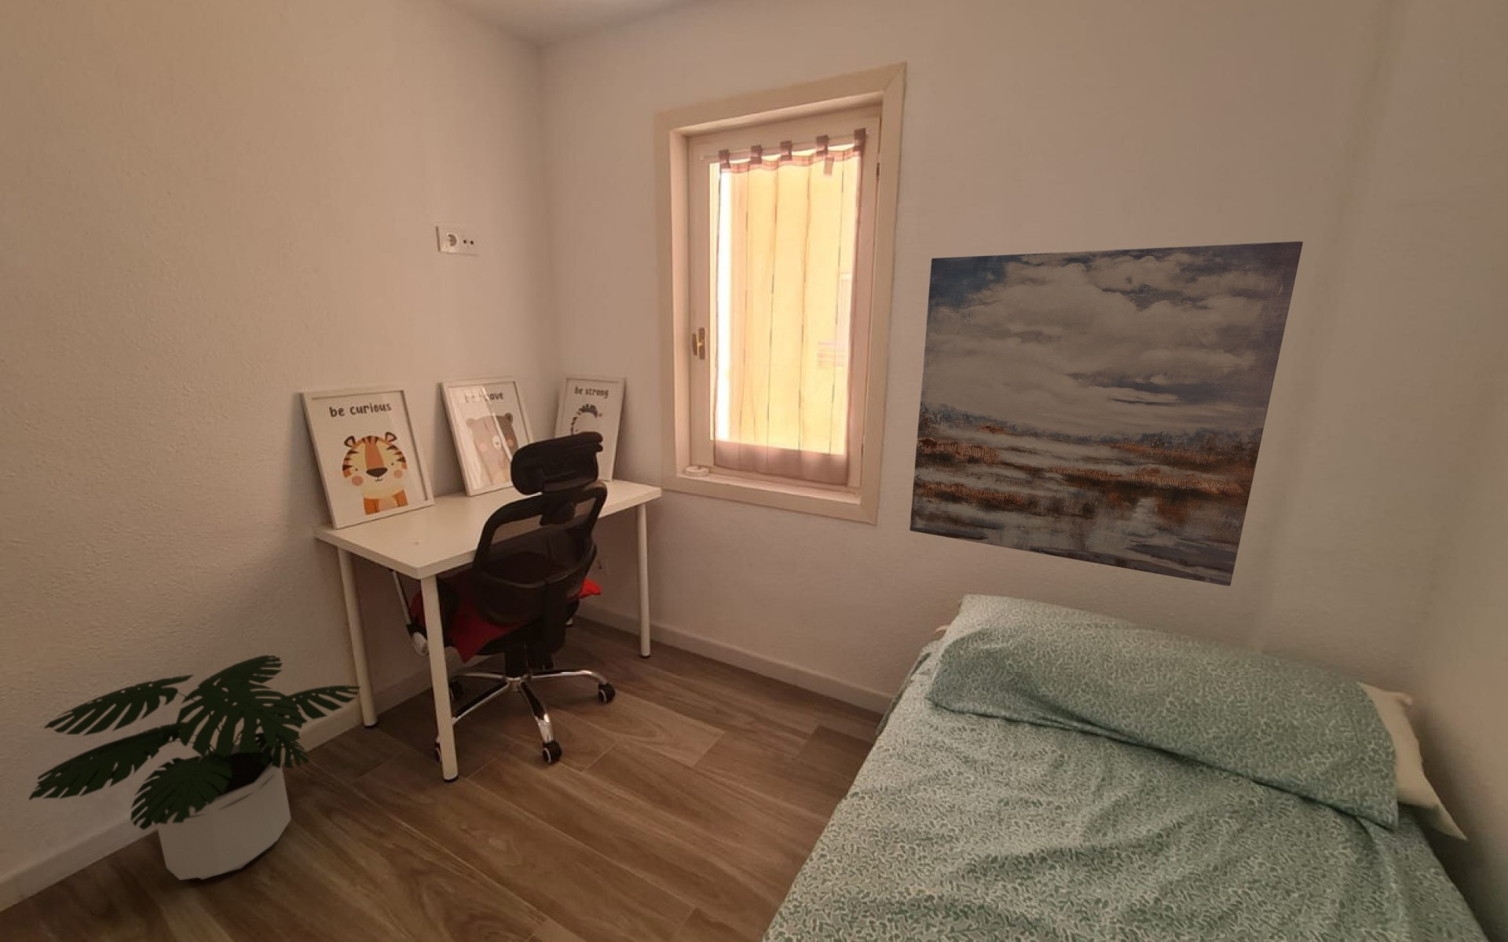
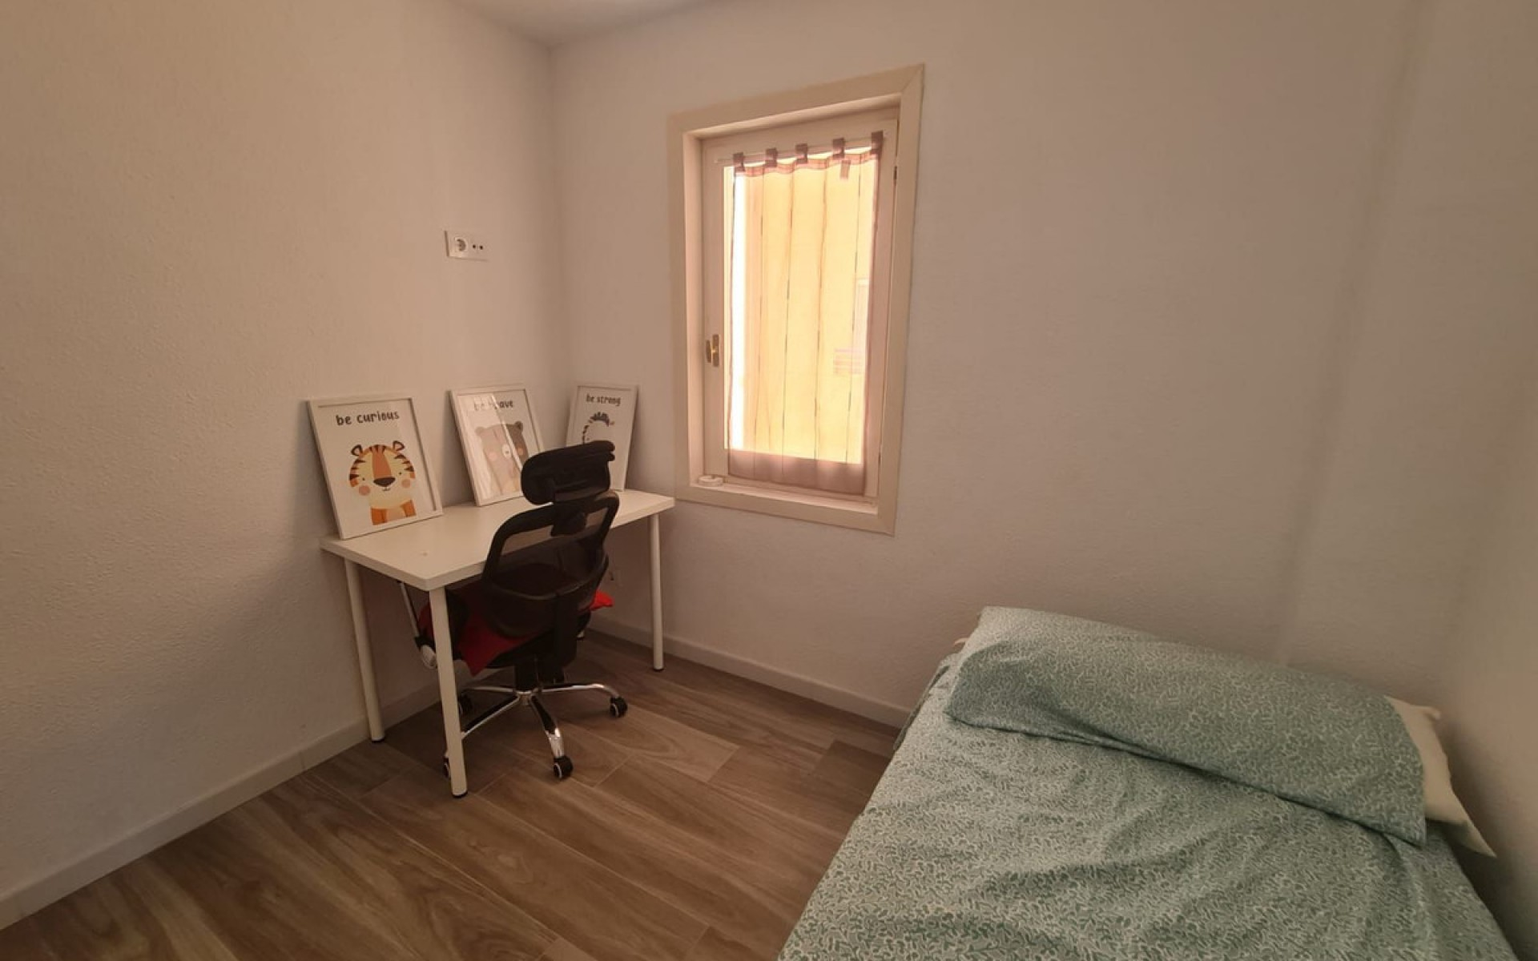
- wall art (1072, 410)
- potted plant (226, 767)
